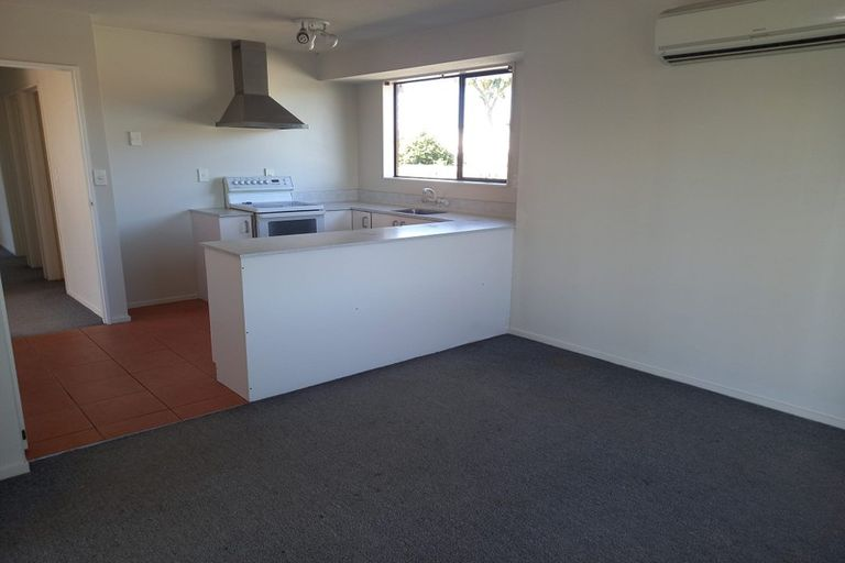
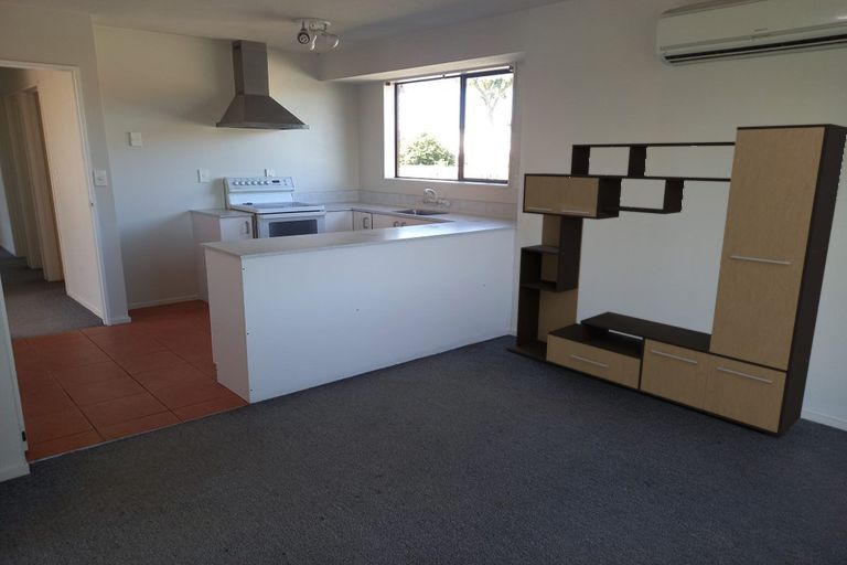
+ media console (642, 212)
